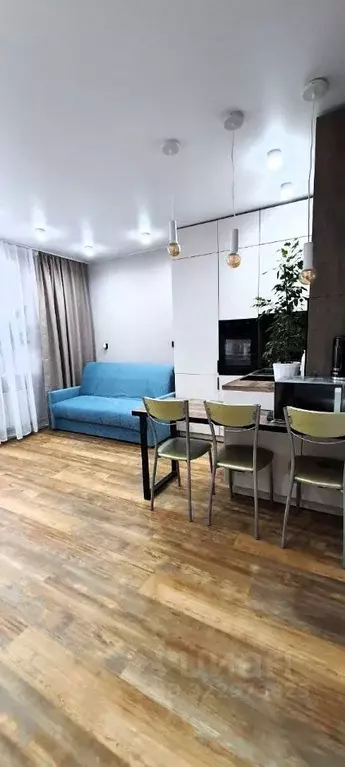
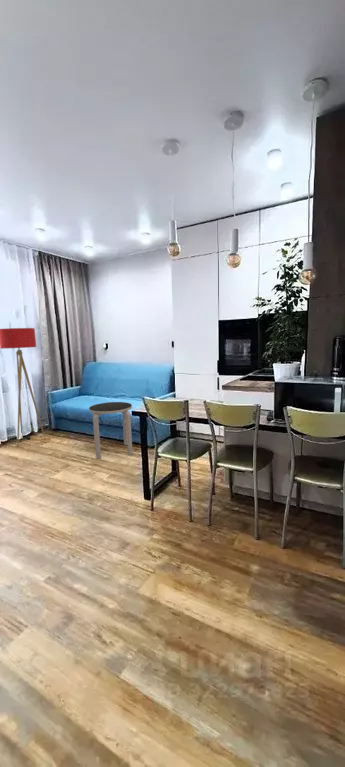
+ floor lamp (23, 385)
+ side table (123, 428)
